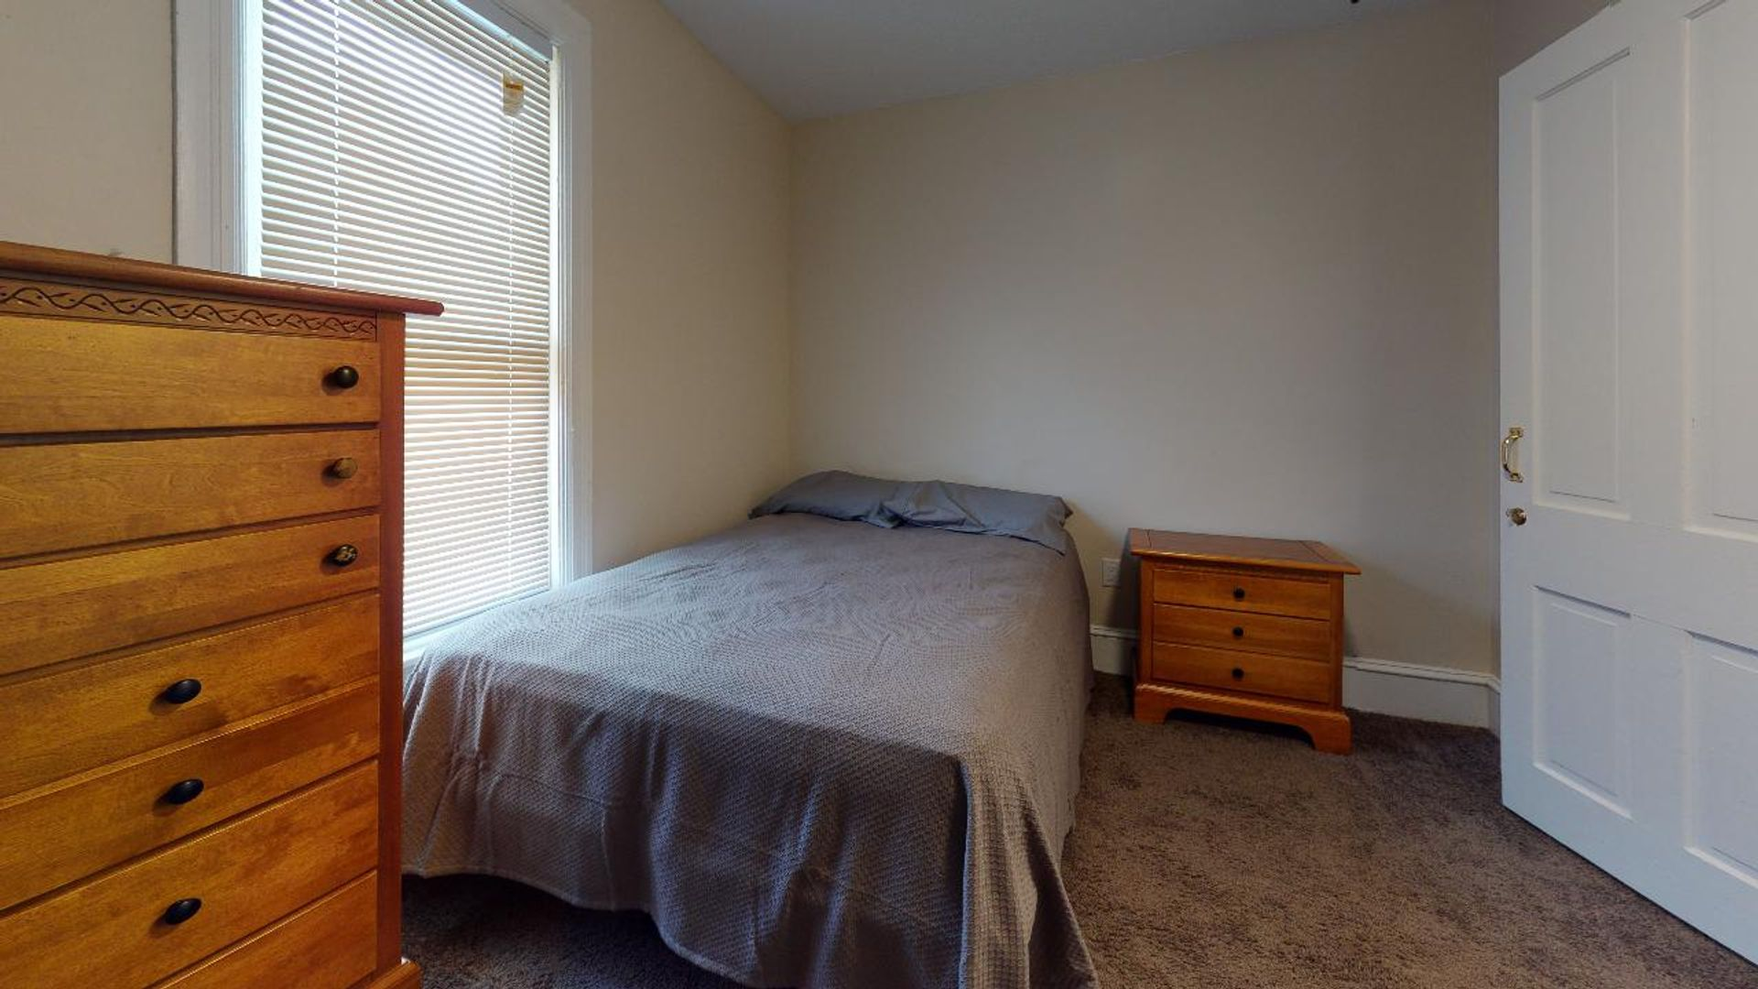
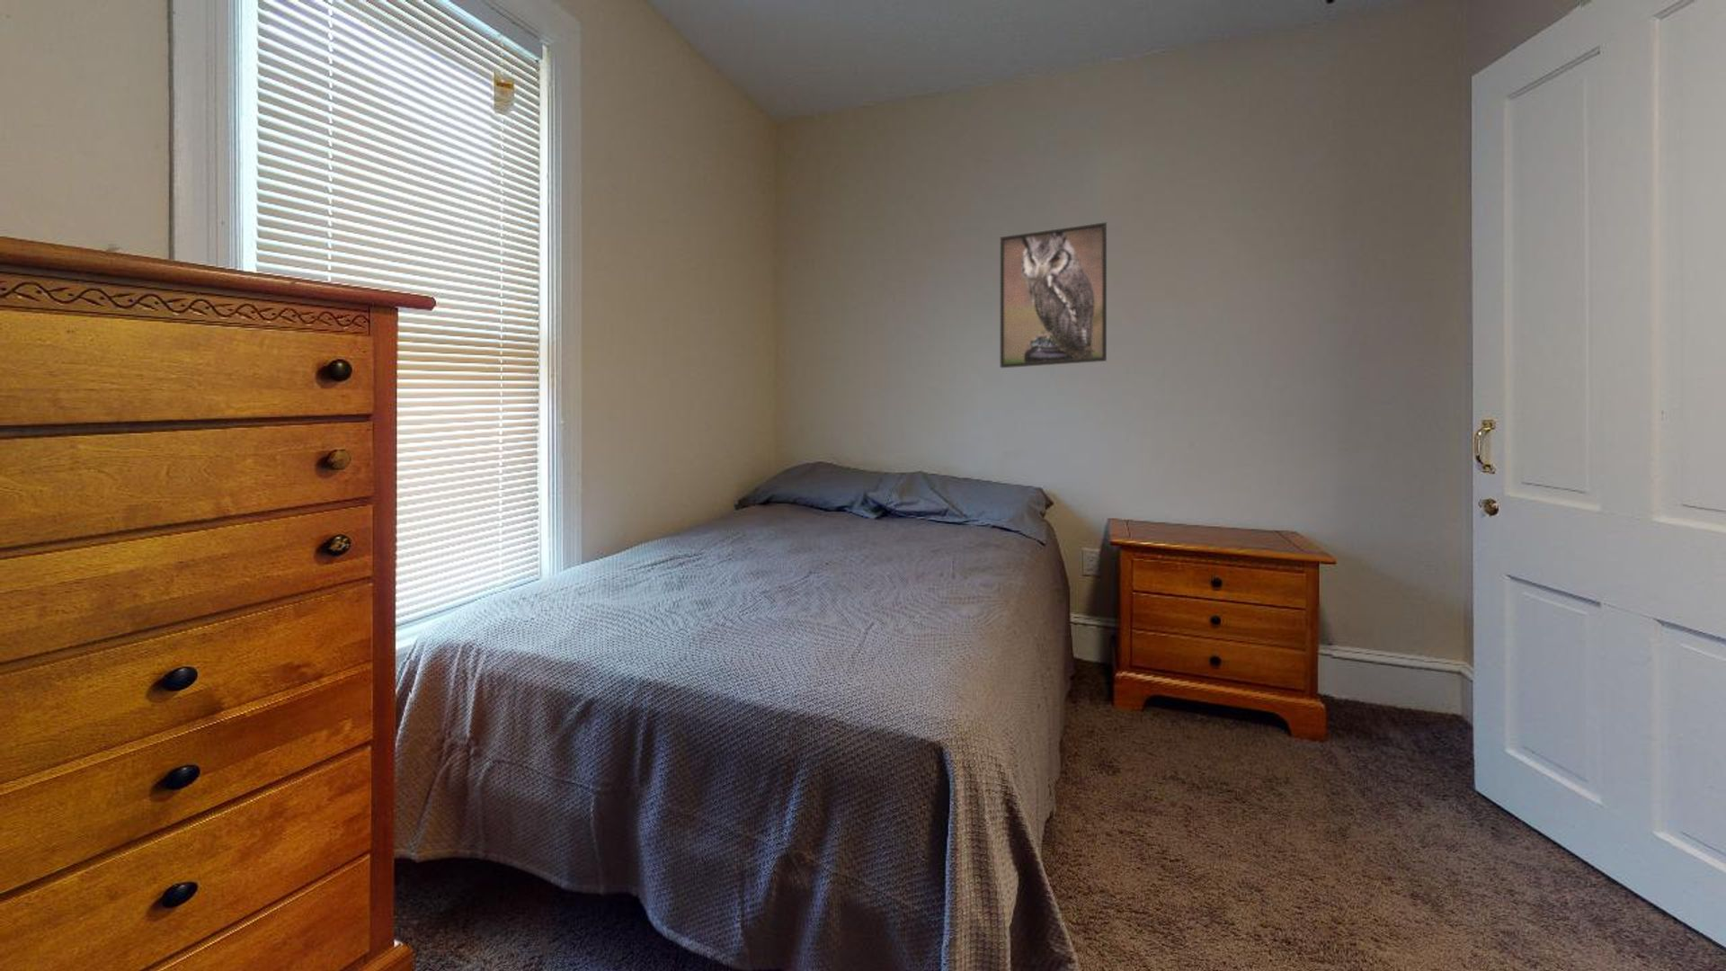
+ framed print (1051, 296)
